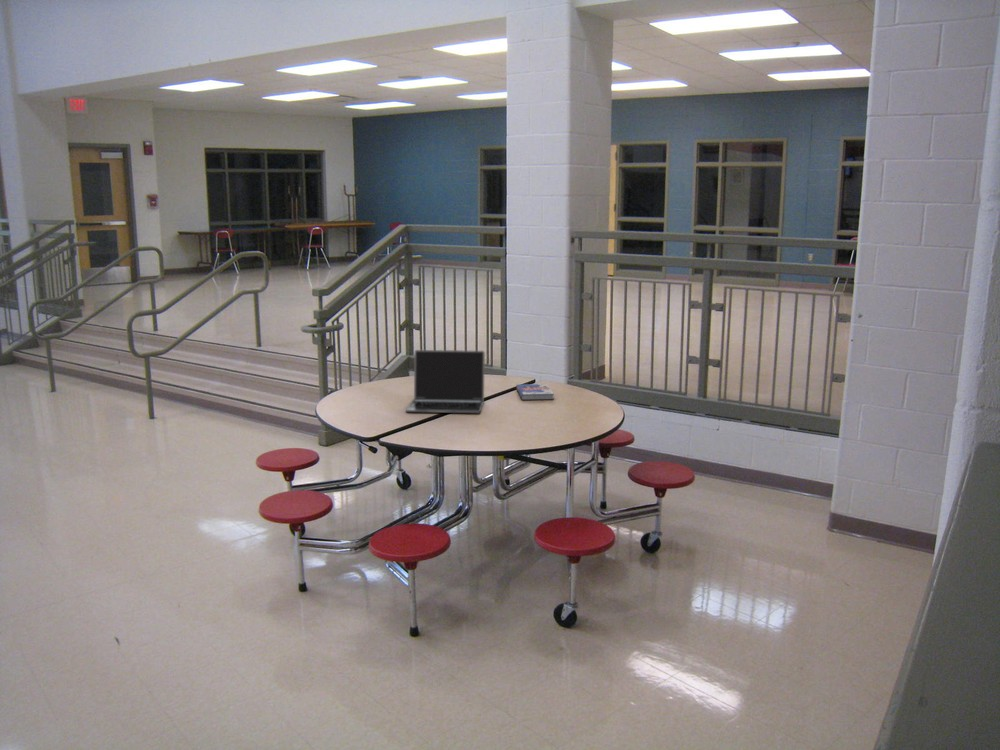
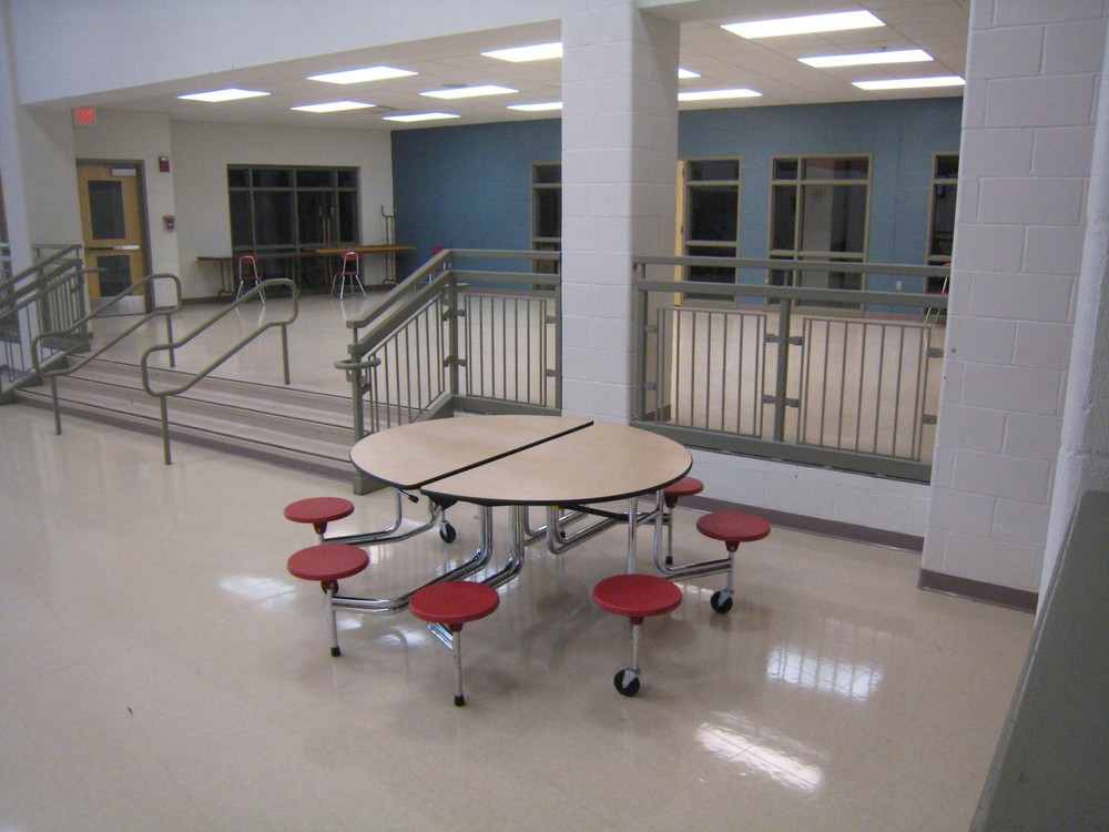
- laptop (446, 380)
- book (534, 391)
